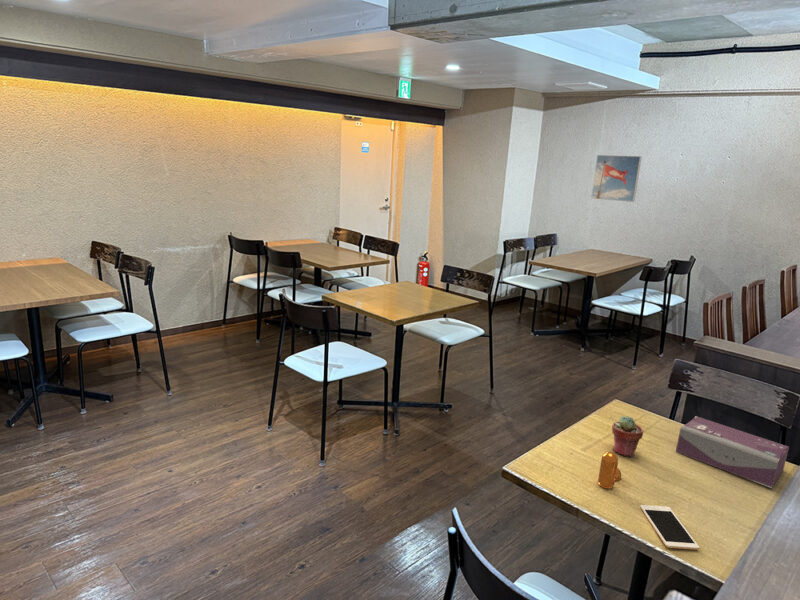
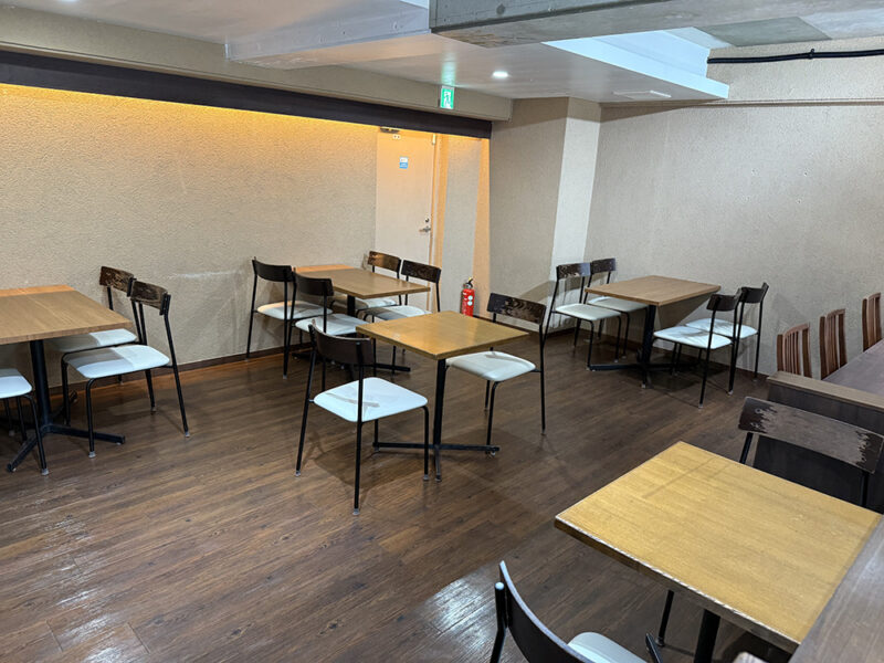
- potted succulent (626, 434)
- pepper shaker (612, 464)
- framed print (615, 178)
- cell phone (667, 526)
- tissue box (731, 448)
